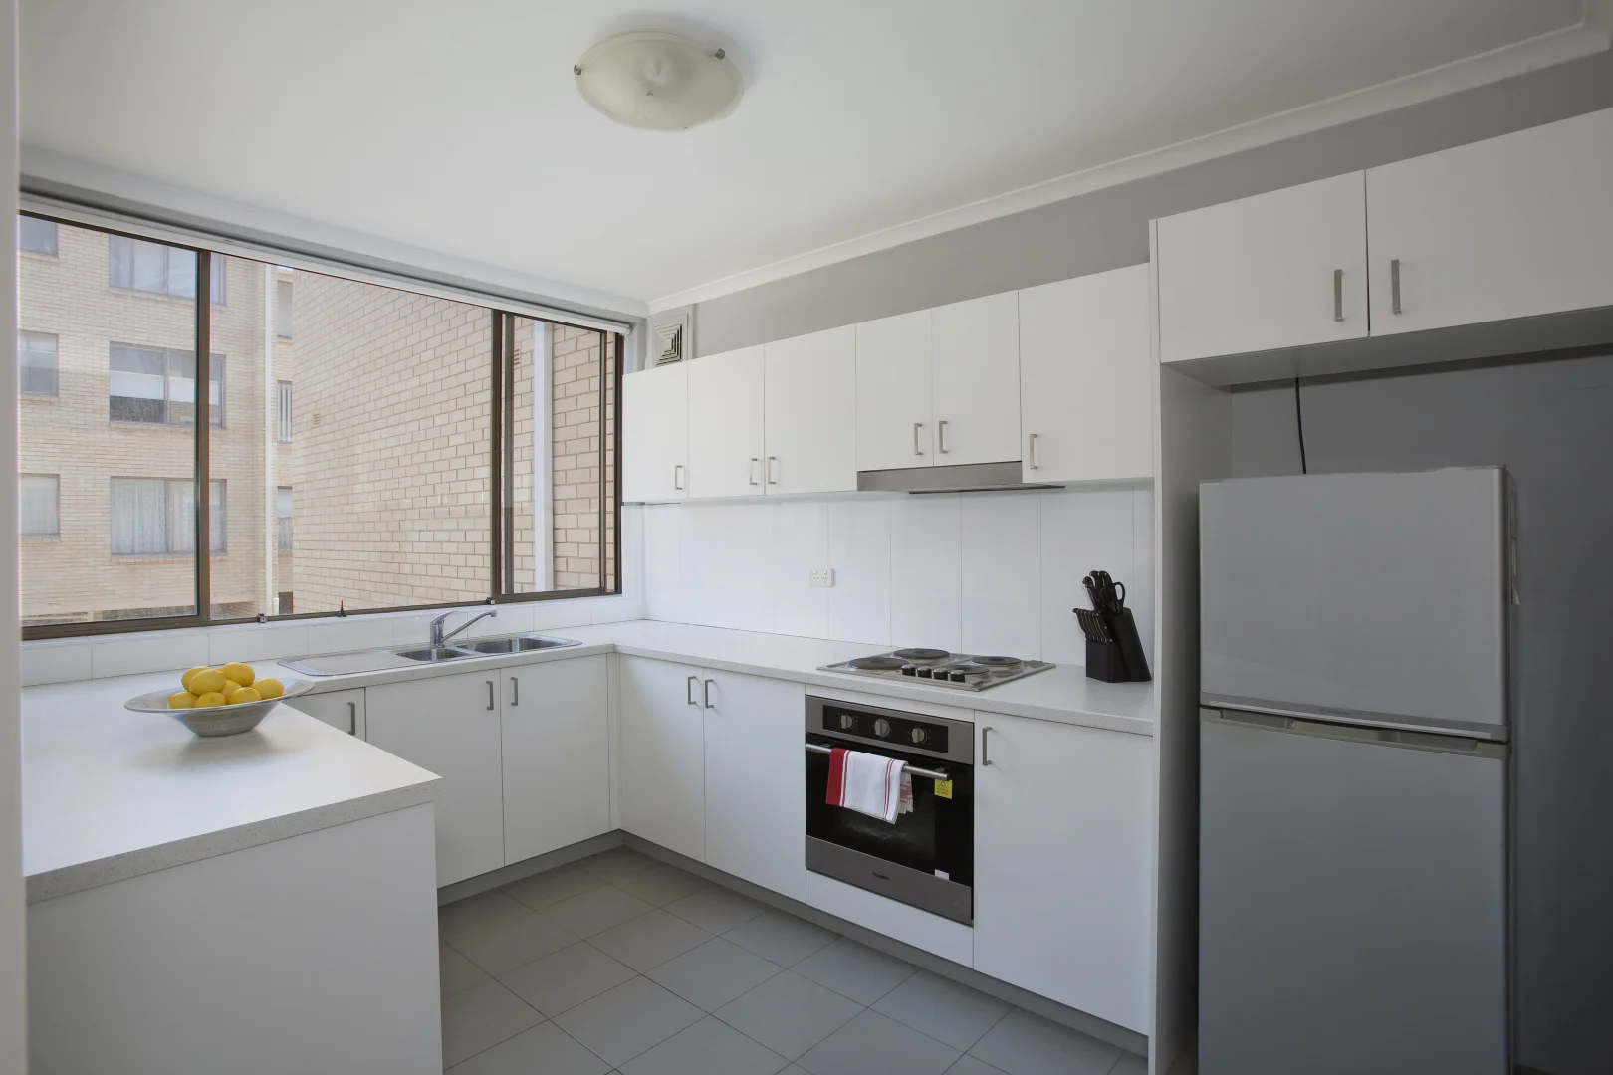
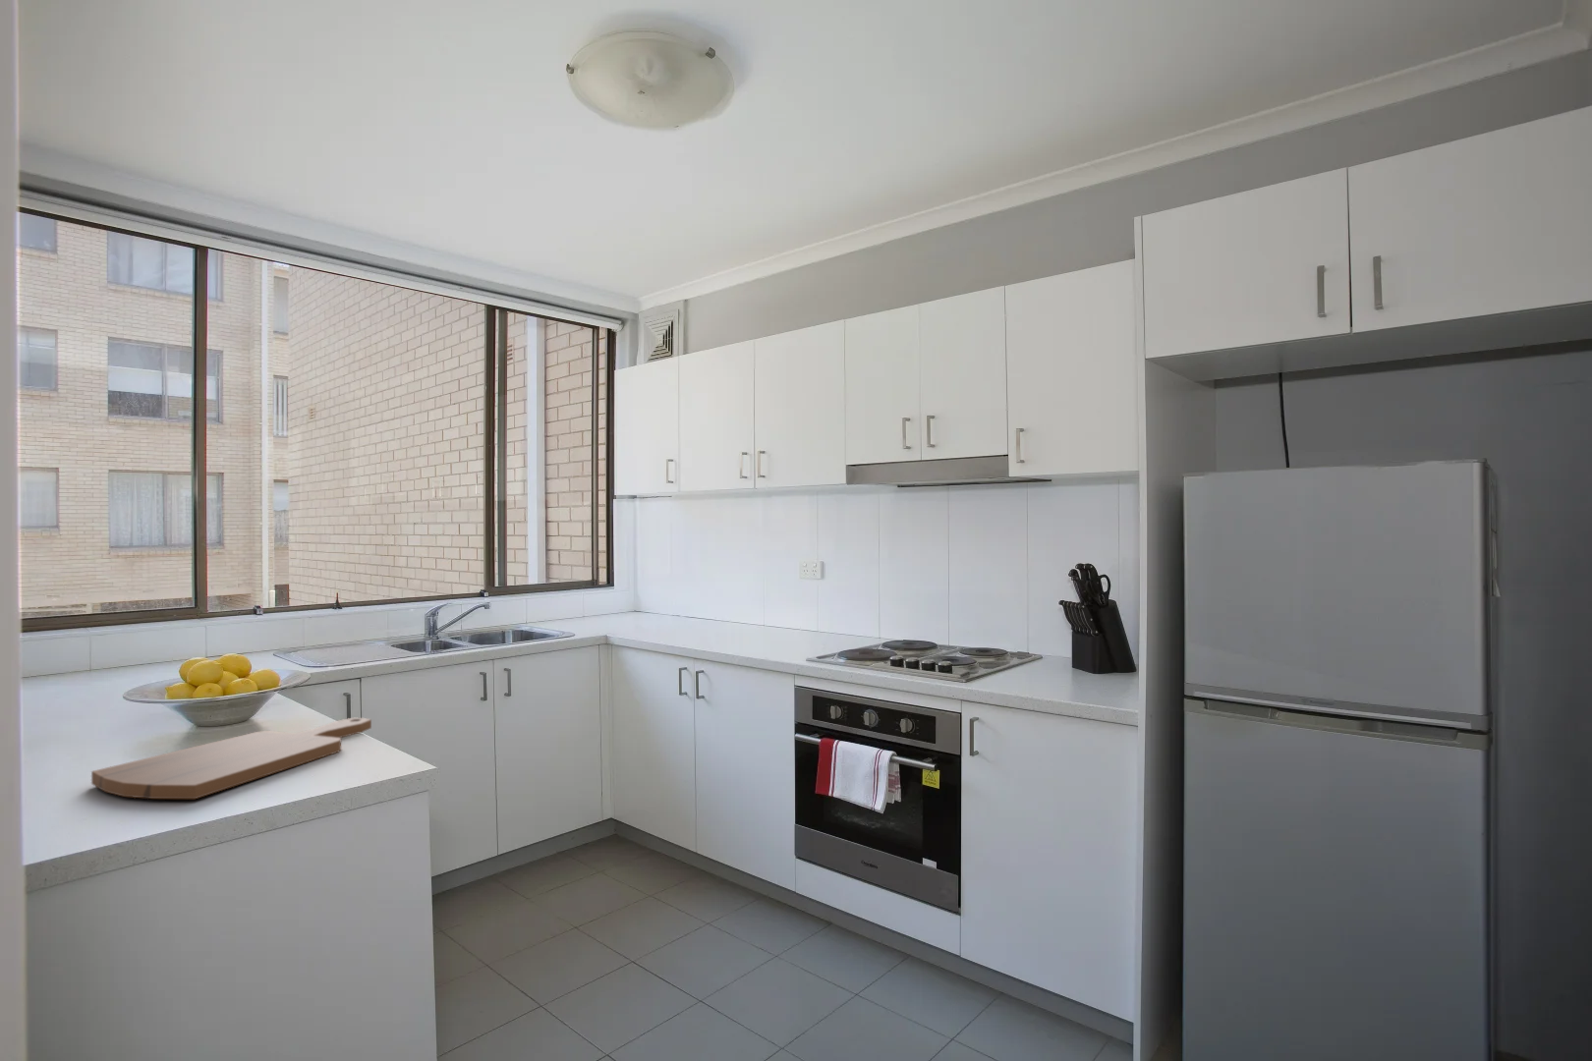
+ cutting board (242, 757)
